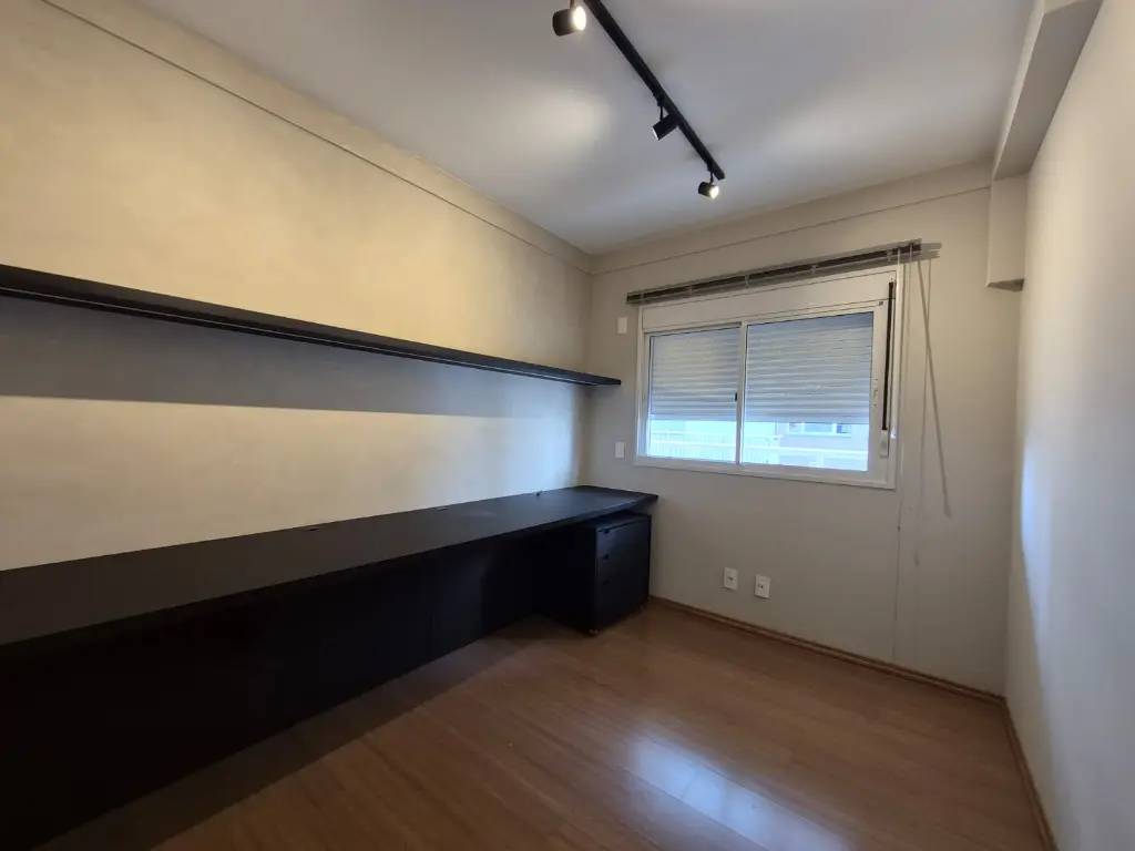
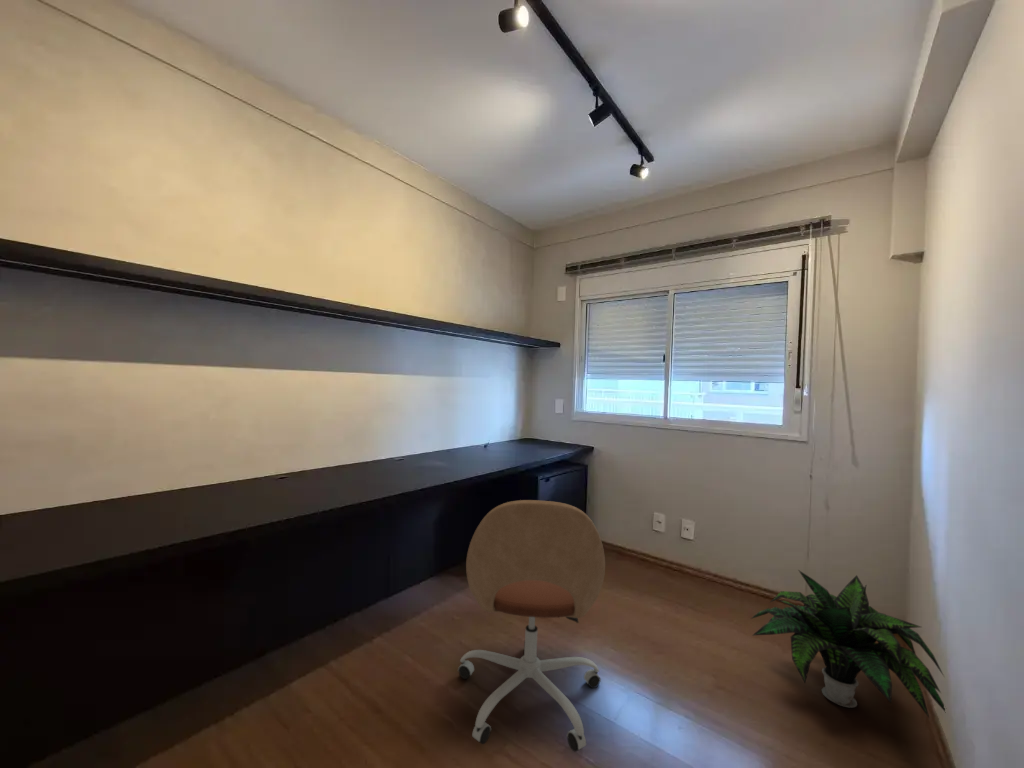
+ office chair (533, 588)
+ potted plant (839, 637)
